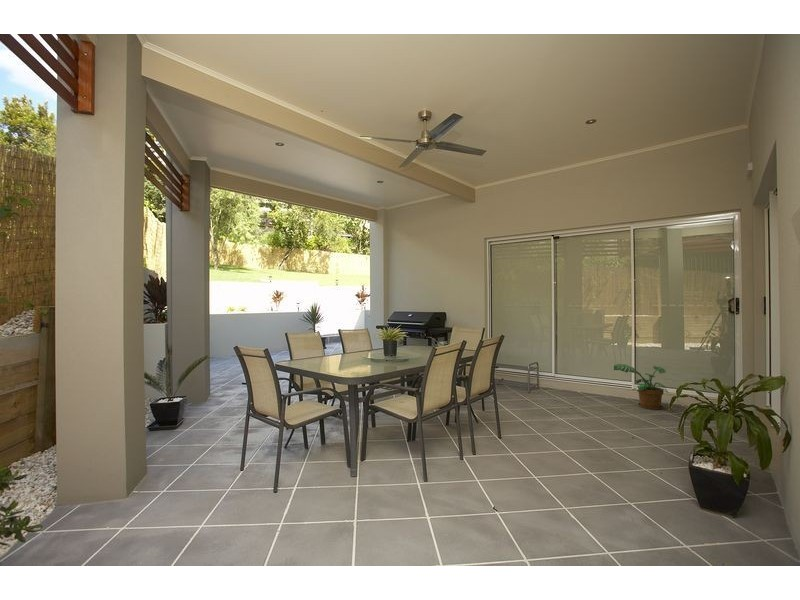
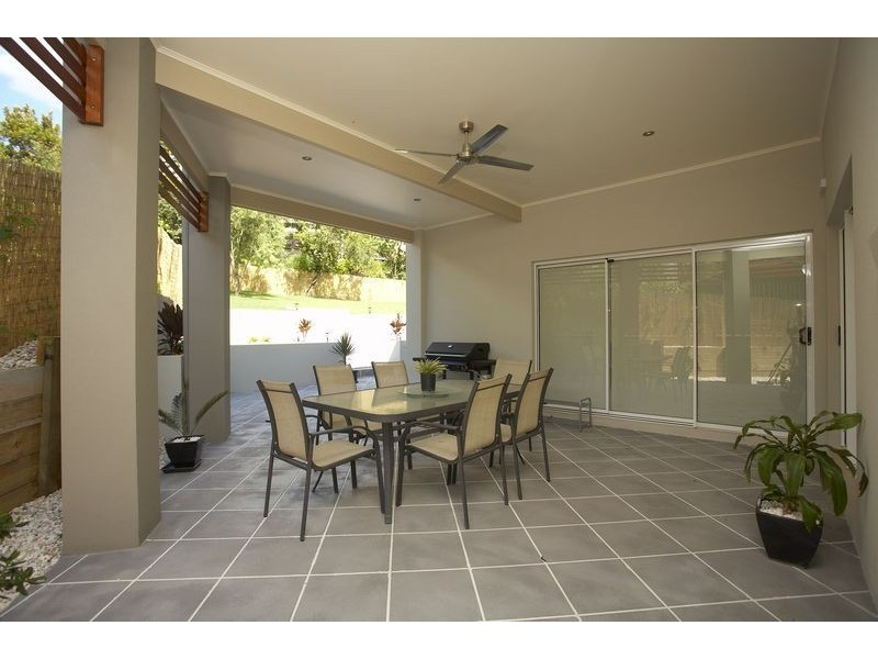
- potted plant (642, 384)
